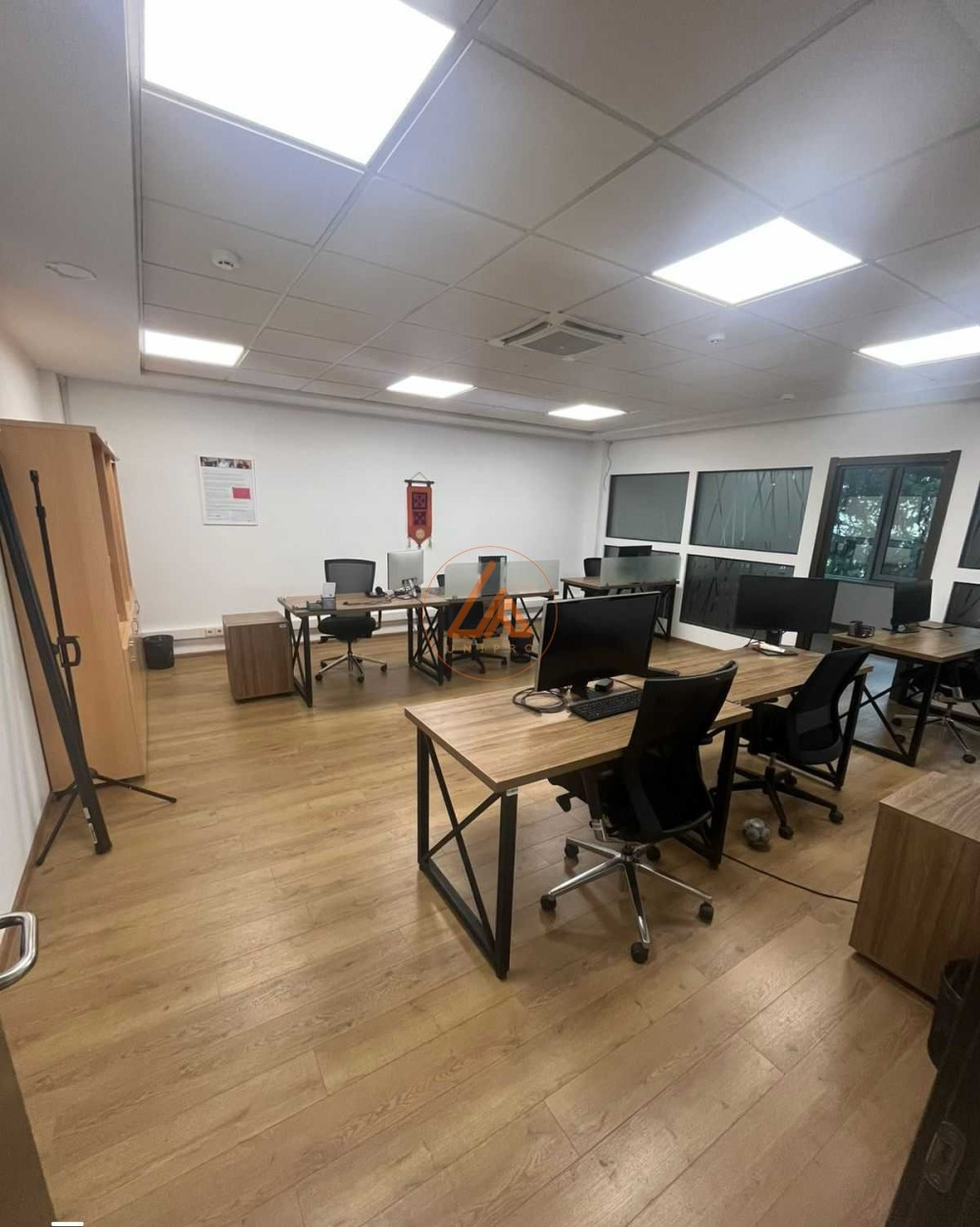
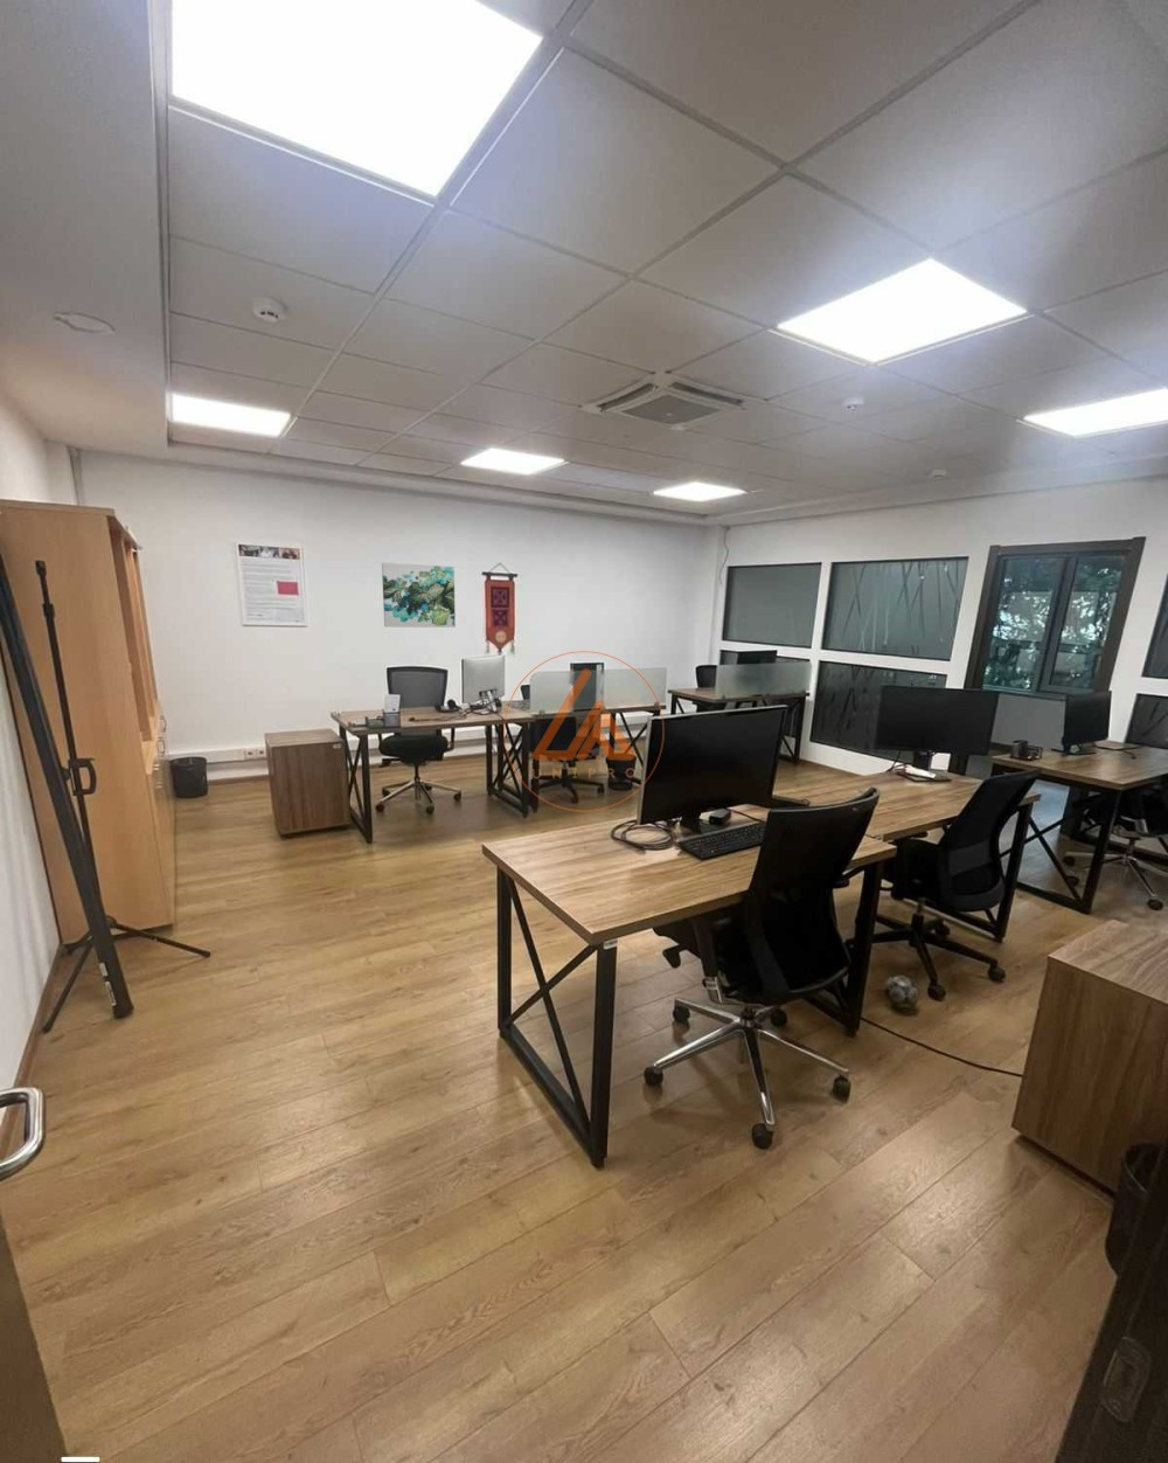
+ wall art (420, 596)
